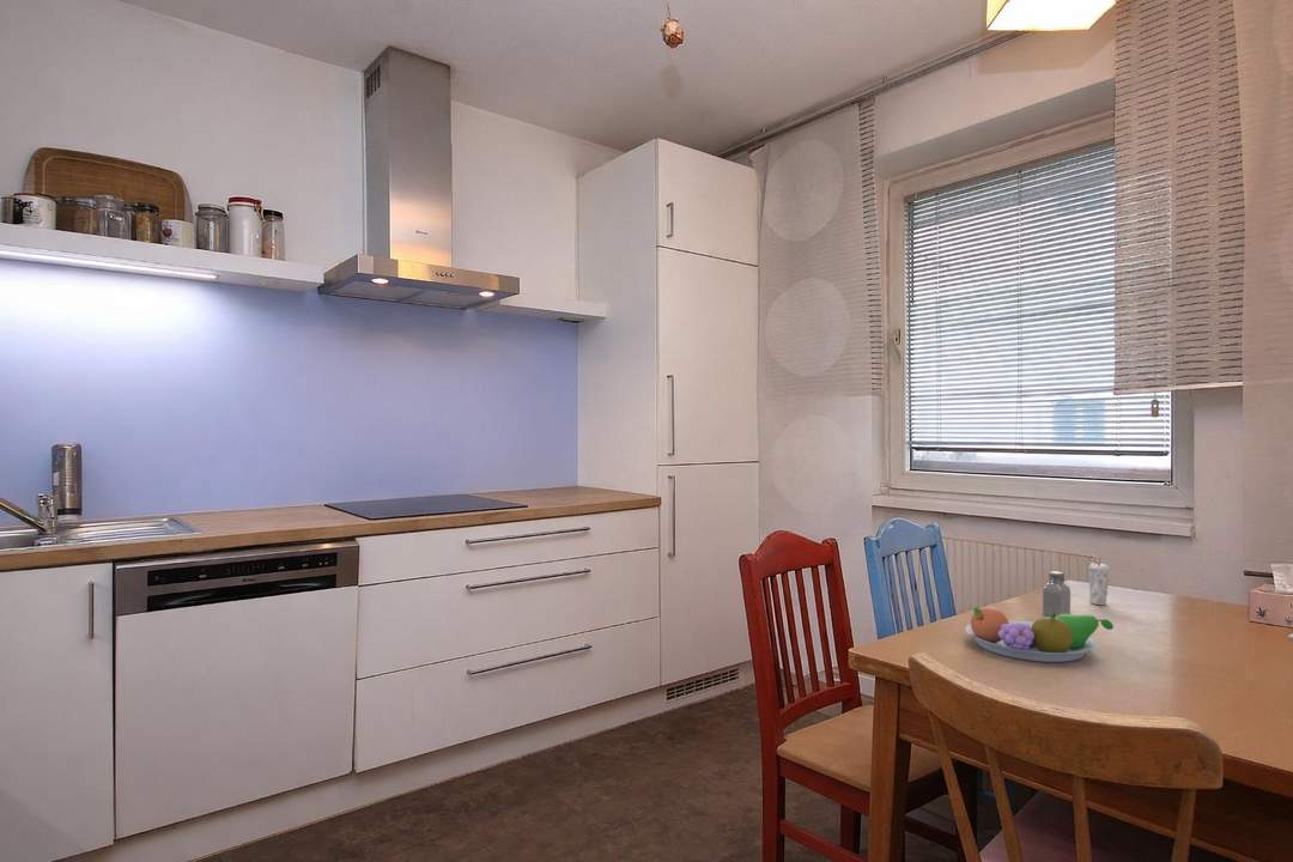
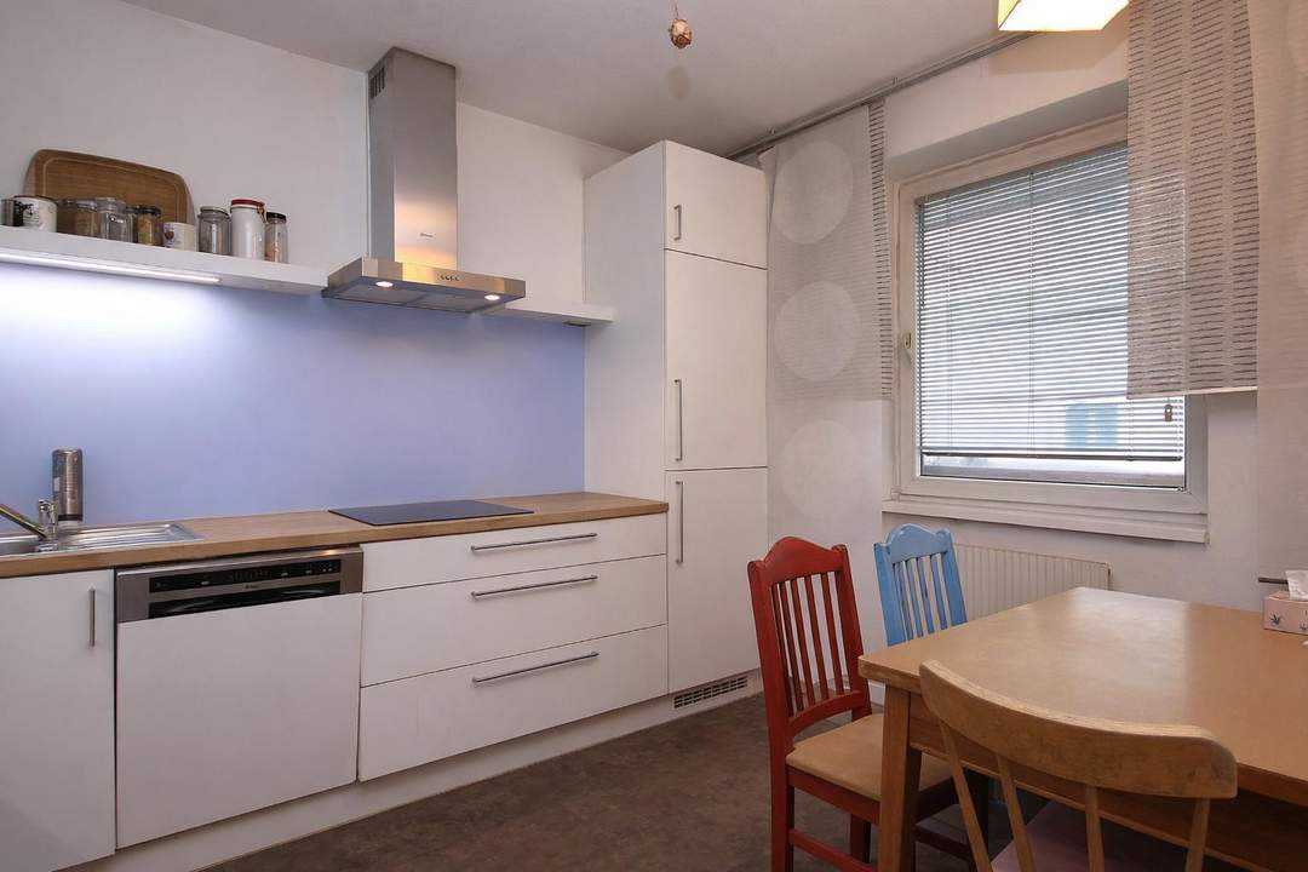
- fruit bowl (1033, 625)
- saltshaker (1056, 594)
- candle (1098, 579)
